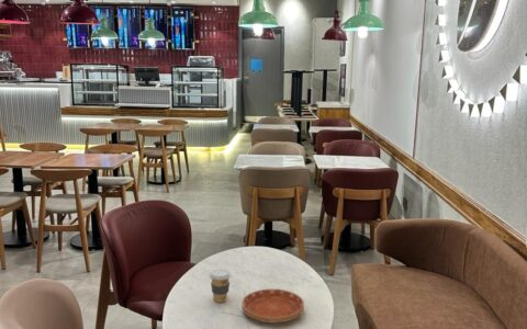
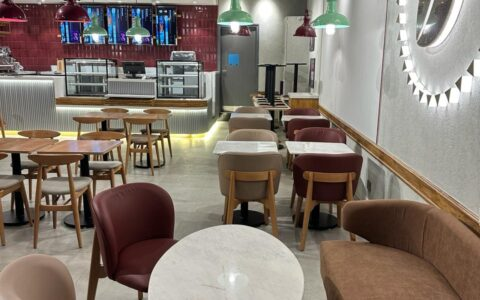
- saucer (272, 306)
- coffee cup (220, 285)
